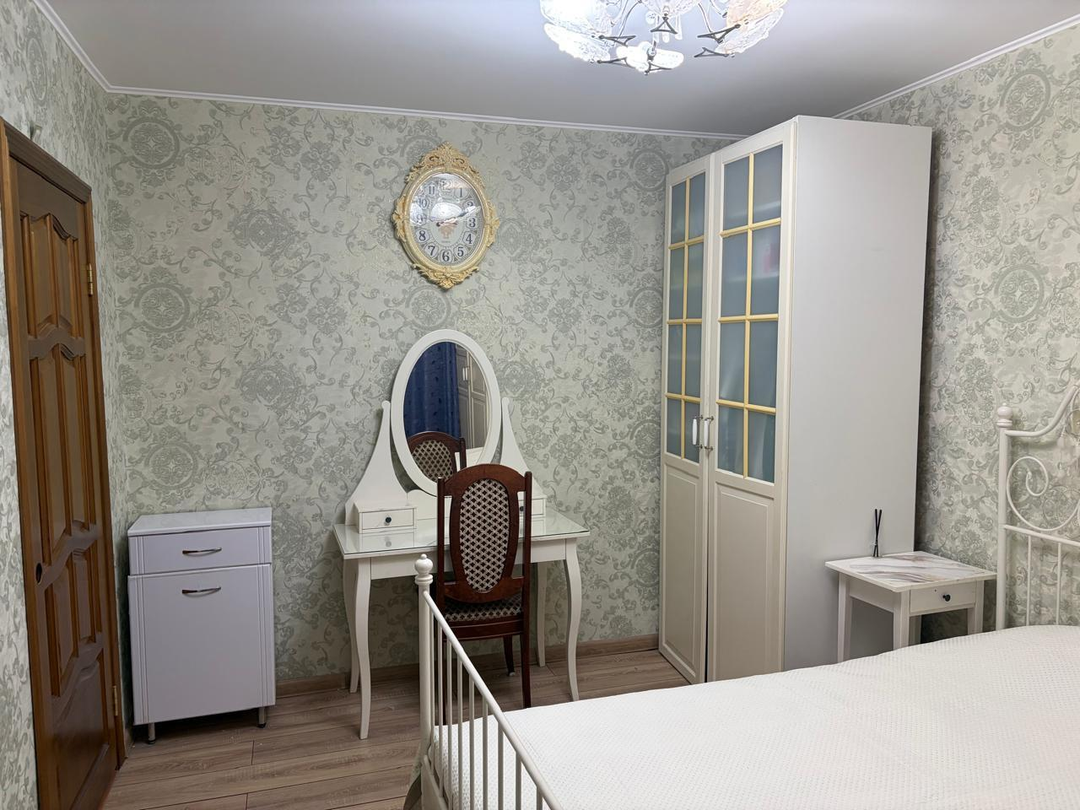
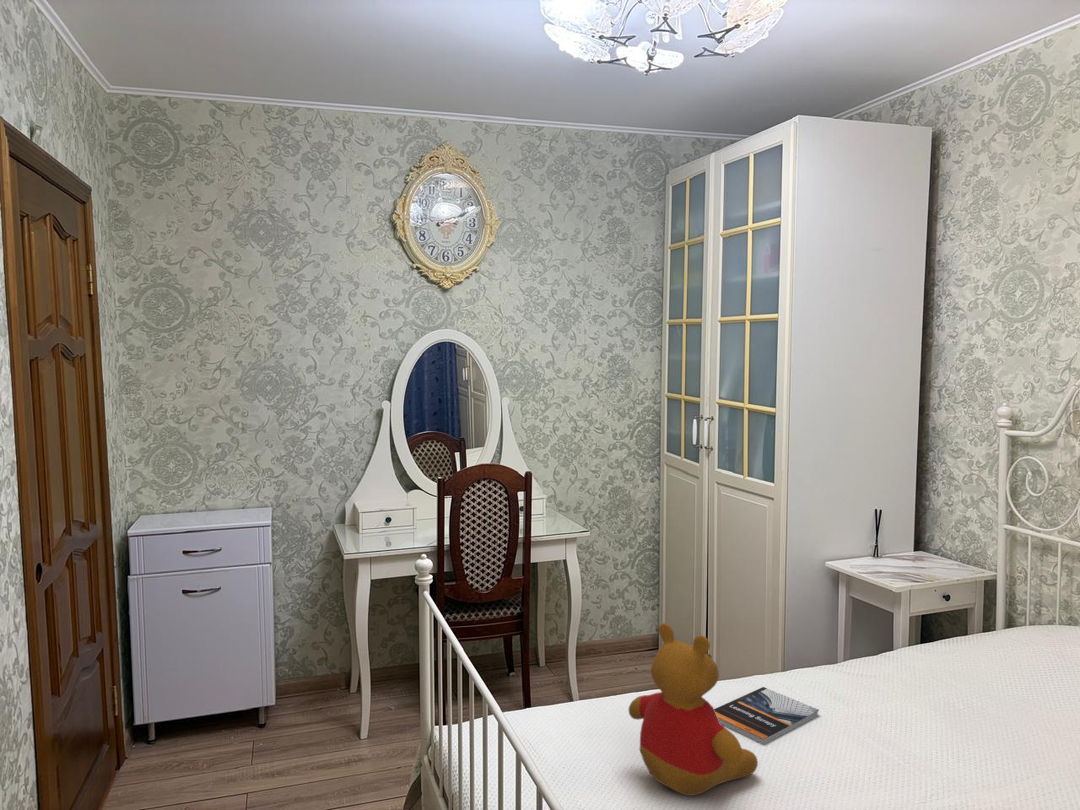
+ teddy bear (697, 701)
+ book (762, 714)
